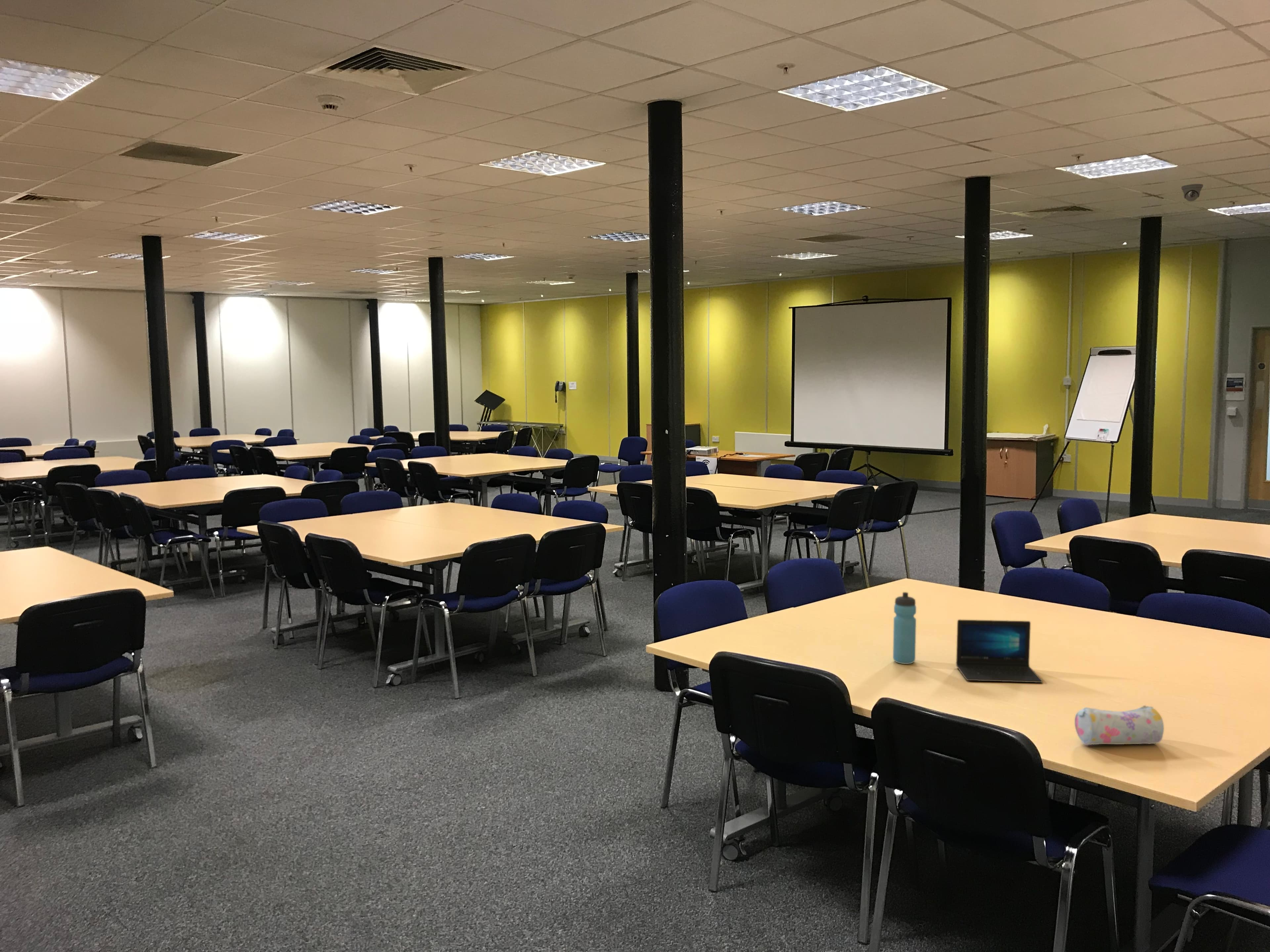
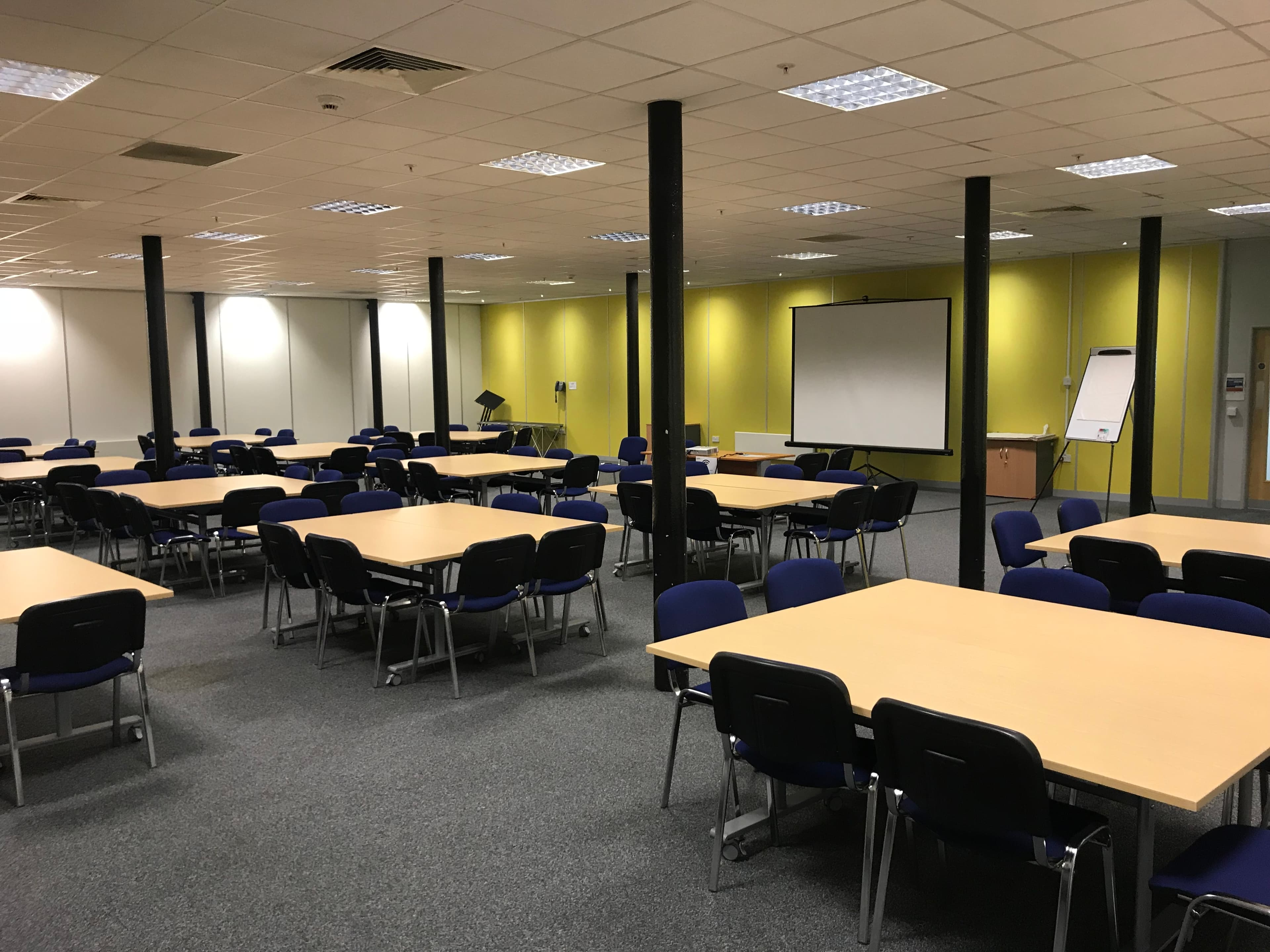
- water bottle (905, 627)
- security camera (1192, 193)
- laptop (998, 650)
- pencil case (1119, 726)
